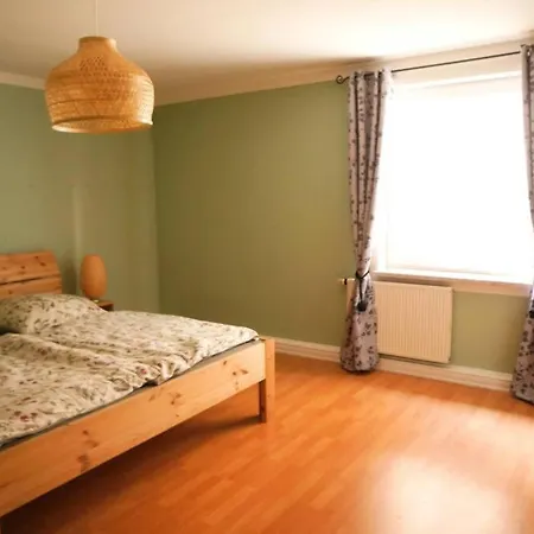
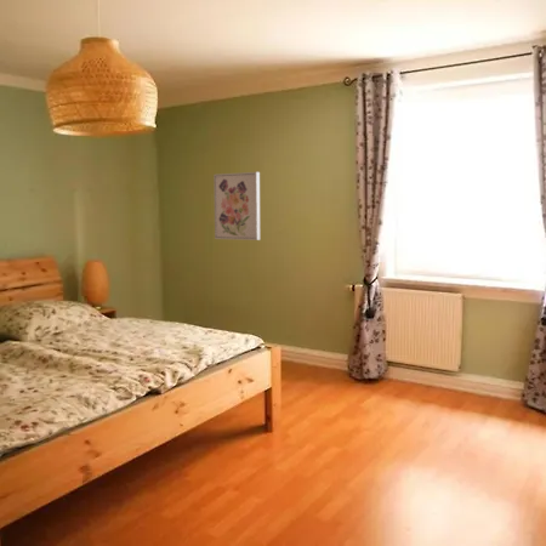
+ wall art (237, 206)
